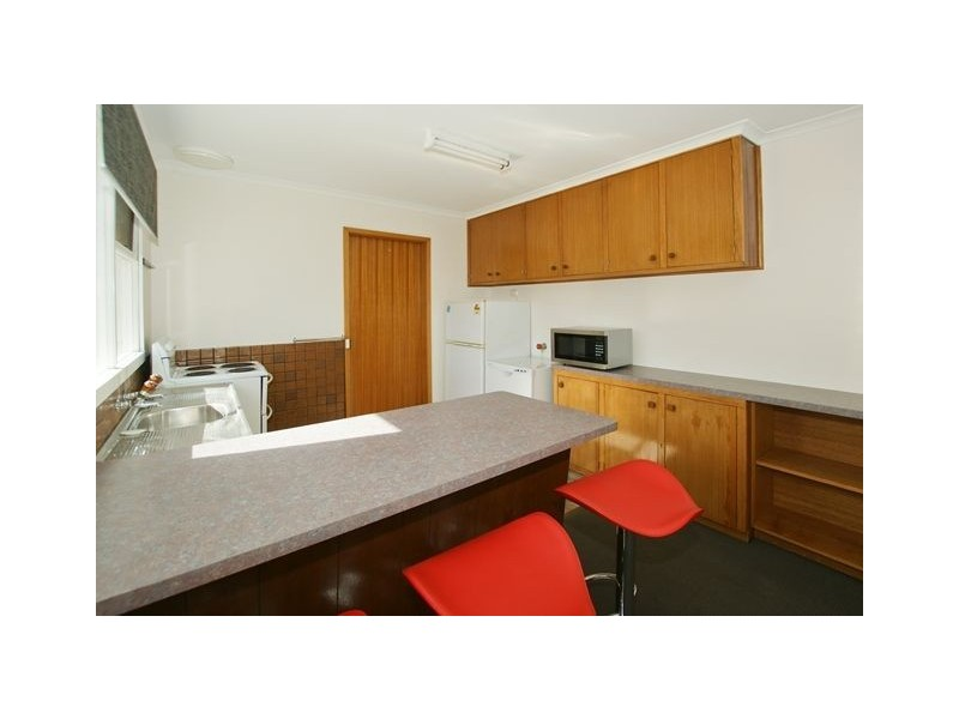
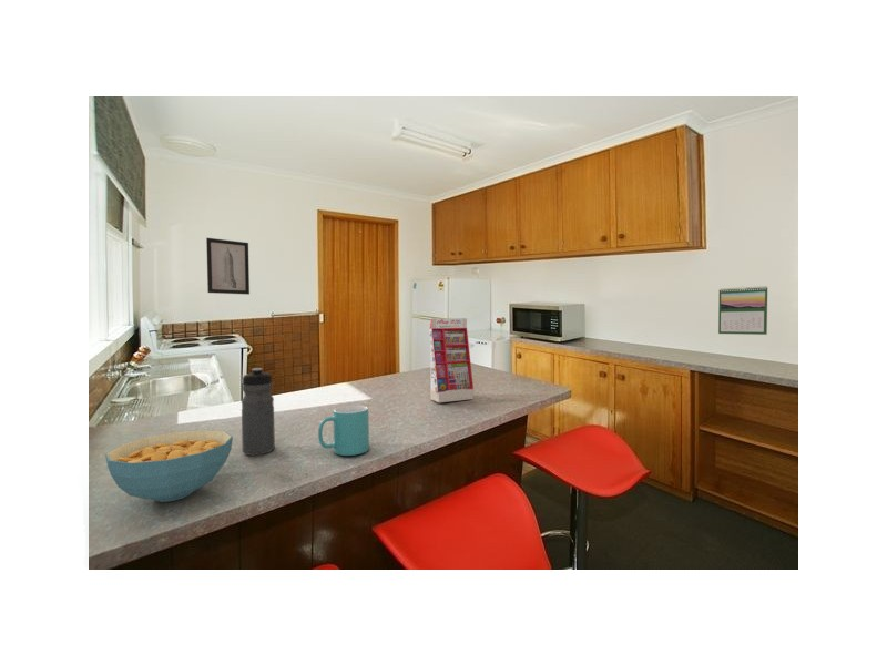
+ gift box (451, 358)
+ water bottle (257, 409)
+ mug (344, 430)
+ calendar (742, 310)
+ cereal bowl (173, 469)
+ wall art (228, 266)
